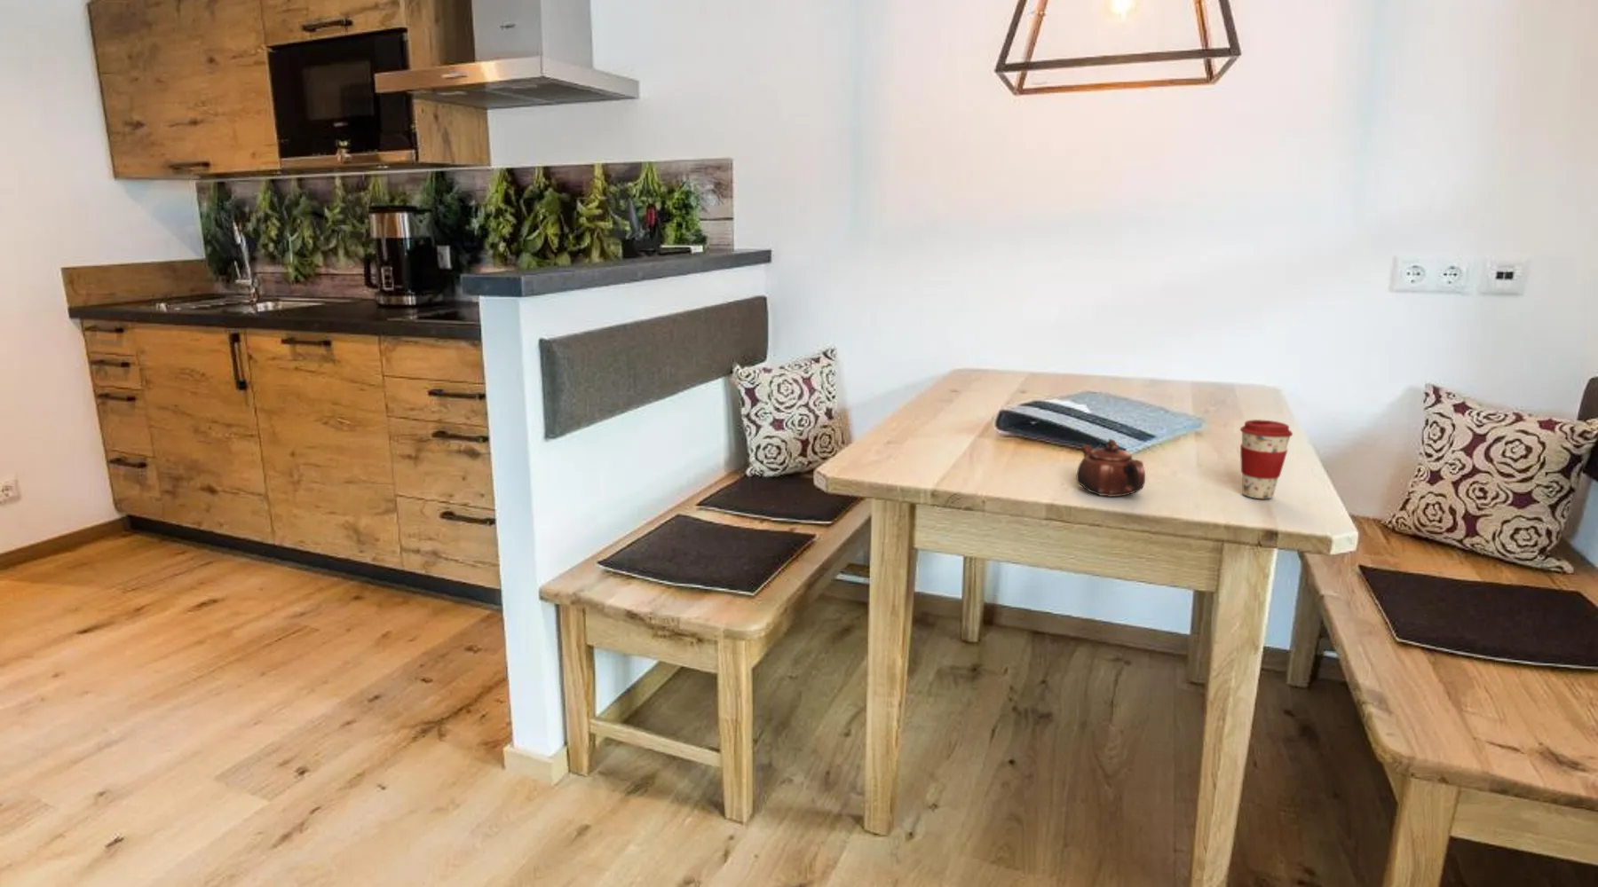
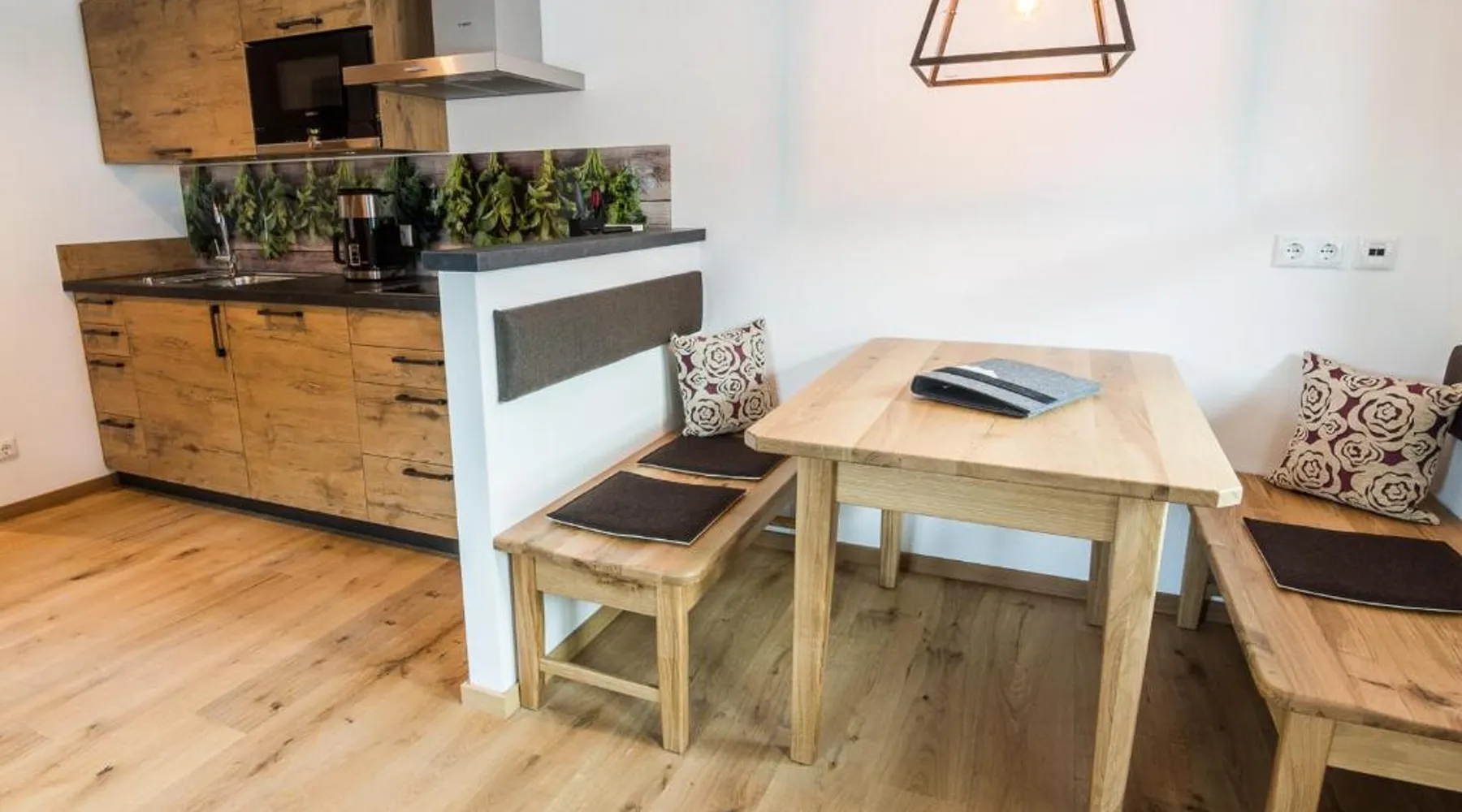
- teapot (1112, 464)
- coffee cup (1261, 459)
